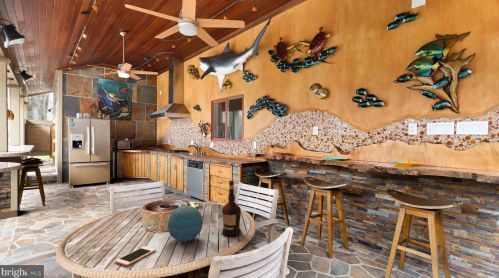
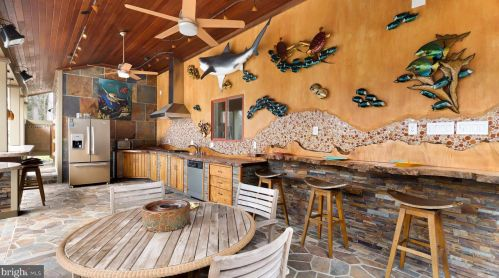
- decorative orb (185, 223)
- liquor (231, 206)
- cell phone (136, 255)
